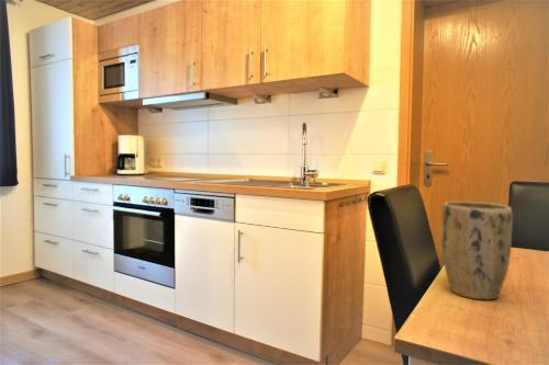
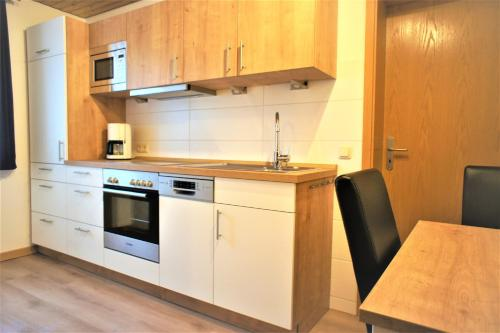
- plant pot (474, 248)
